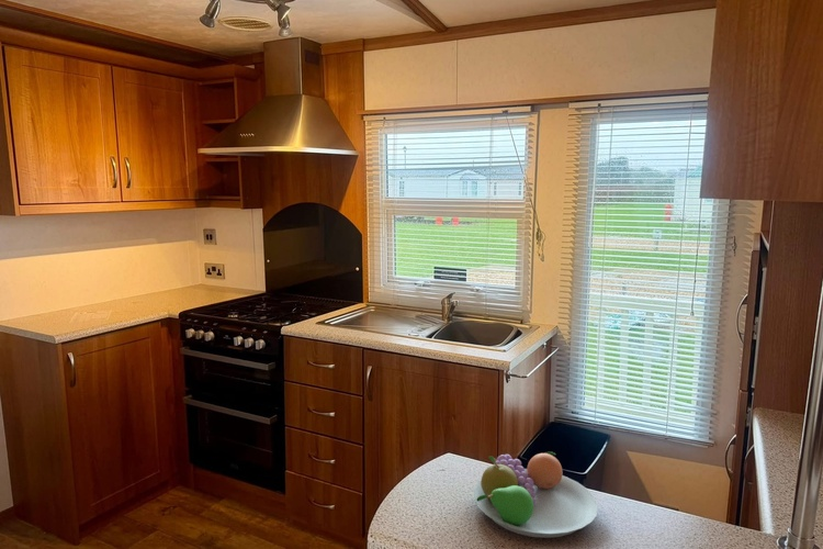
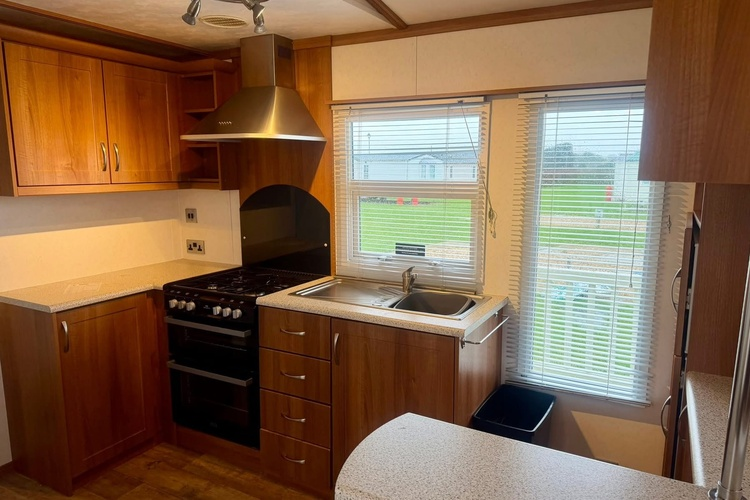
- fruit bowl (530, 486)
